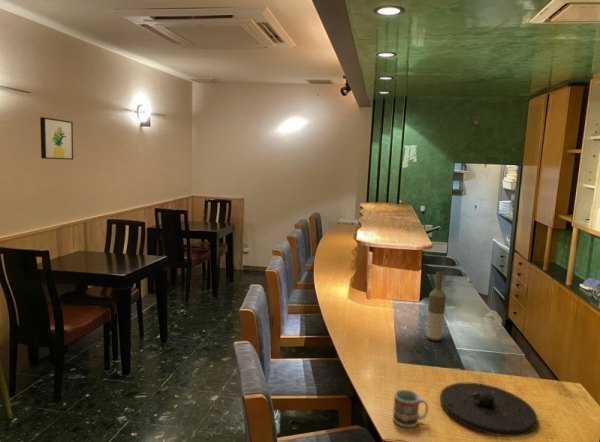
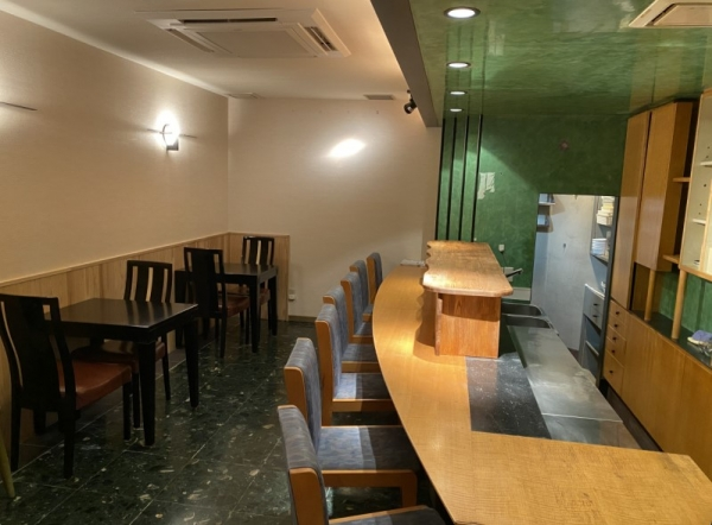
- bottle (436, 305)
- cup (410, 408)
- plate (487, 400)
- wall art (57, 139)
